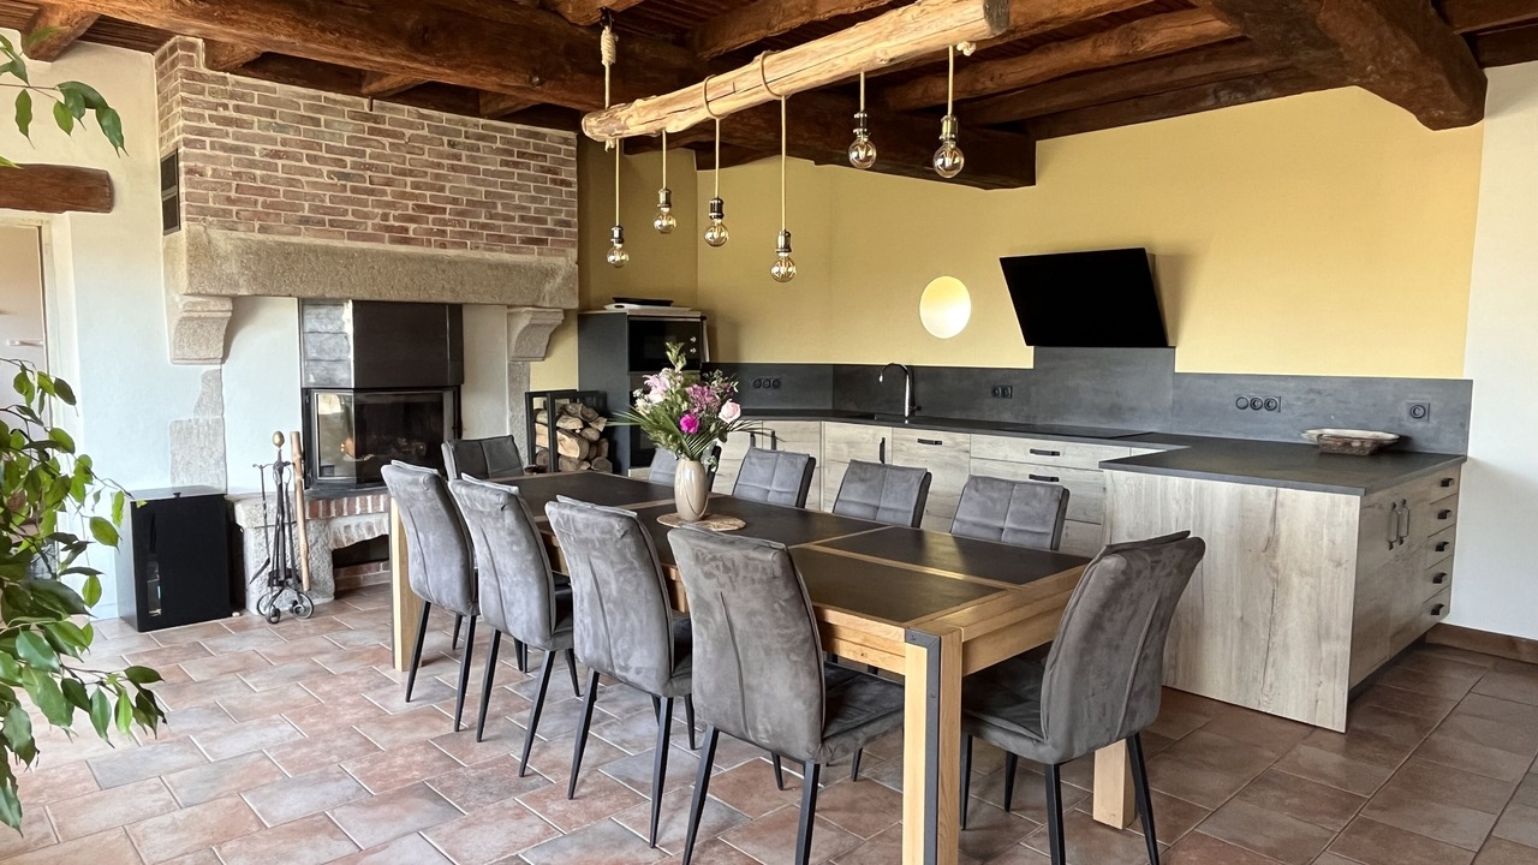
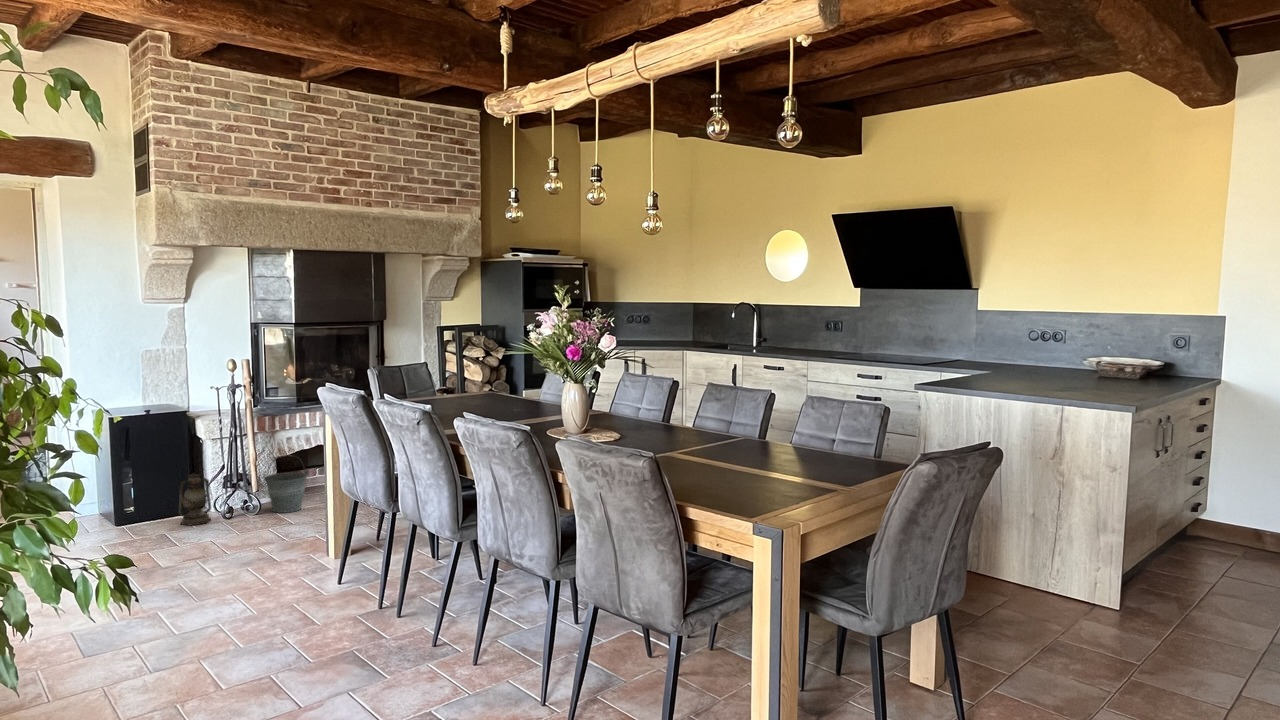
+ bucket (286, 482)
+ lantern (194, 497)
